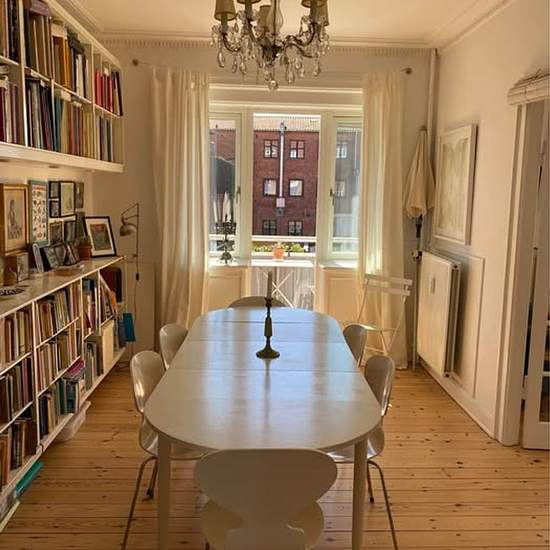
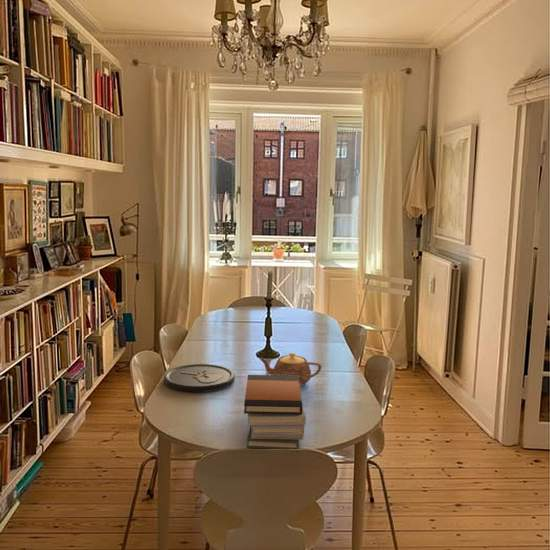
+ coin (199, 377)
+ book stack (274, 410)
+ teapot (289, 368)
